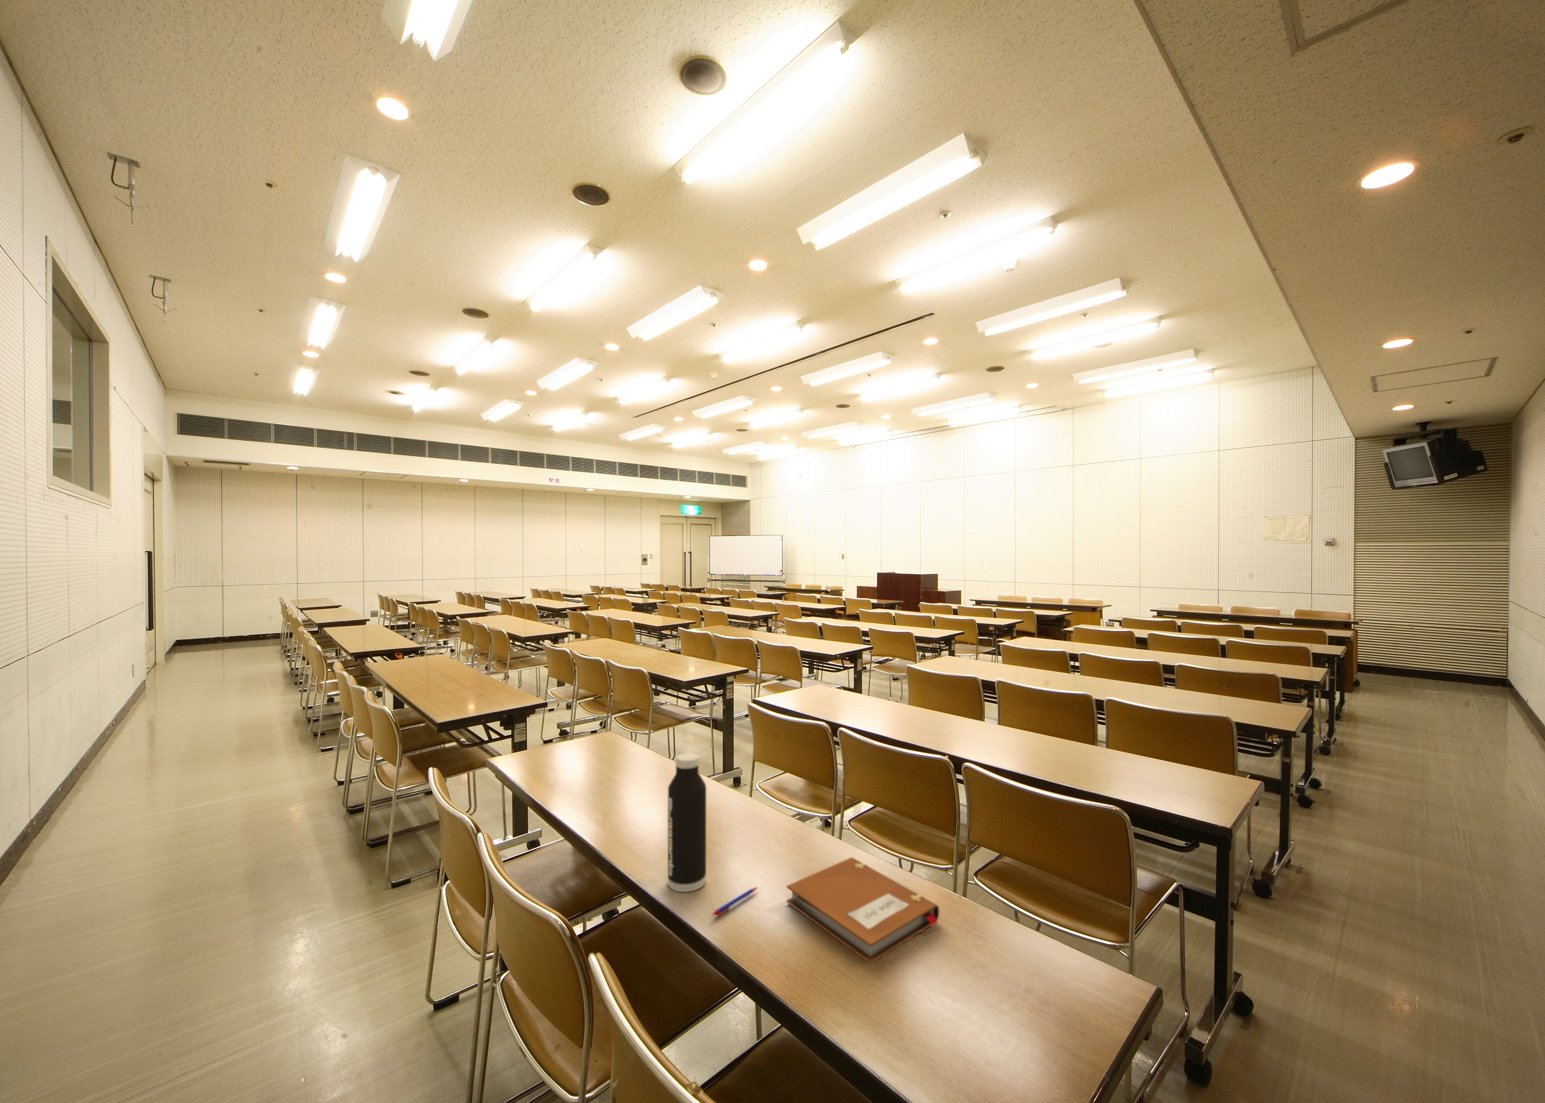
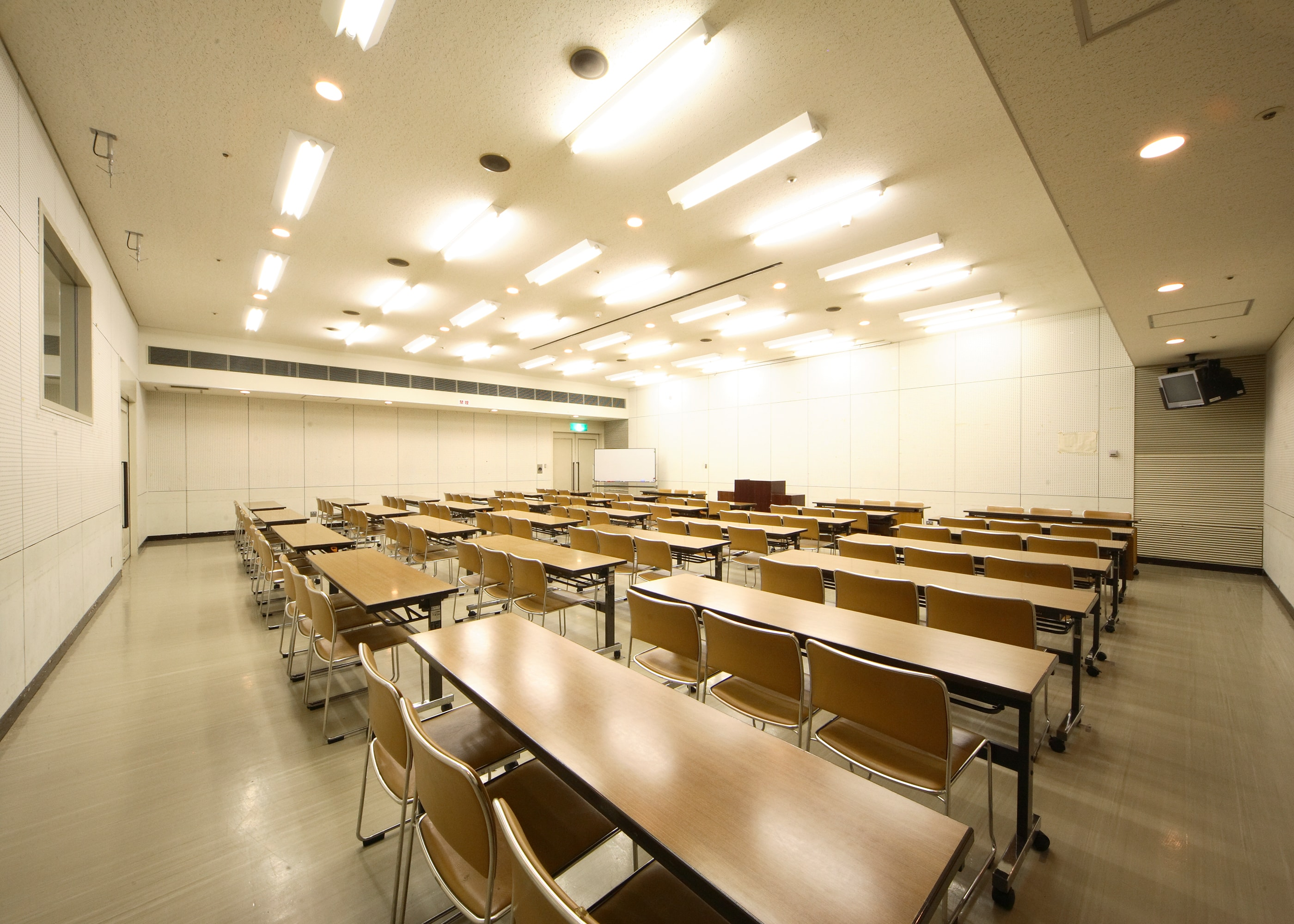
- water bottle (687, 819)
- notebook (863, 904)
- pen (735, 900)
